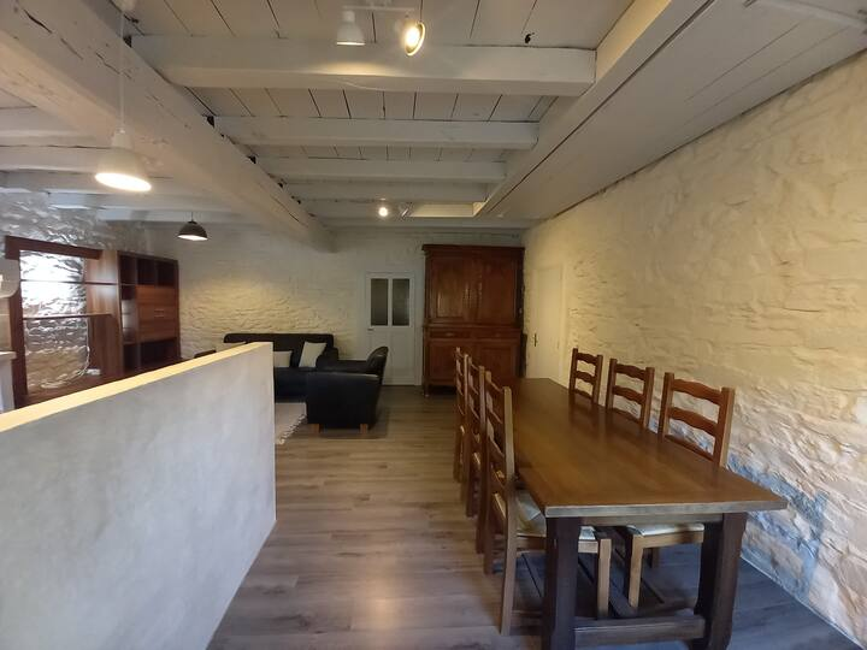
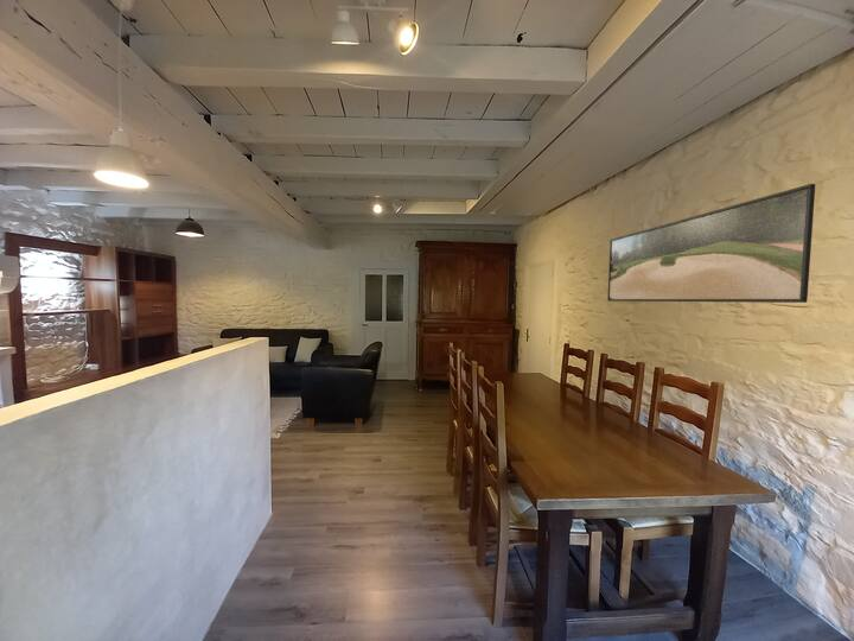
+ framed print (677, 261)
